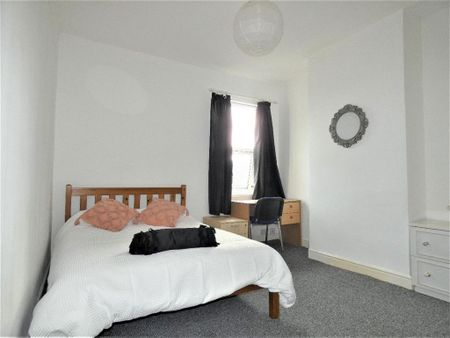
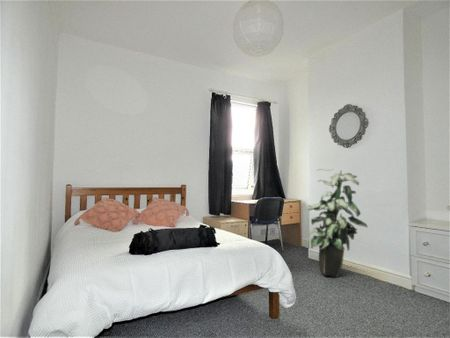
+ indoor plant (332, 220)
